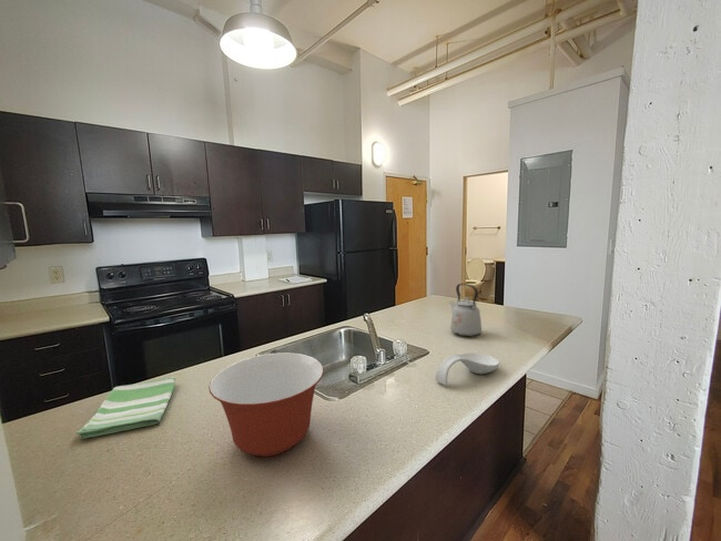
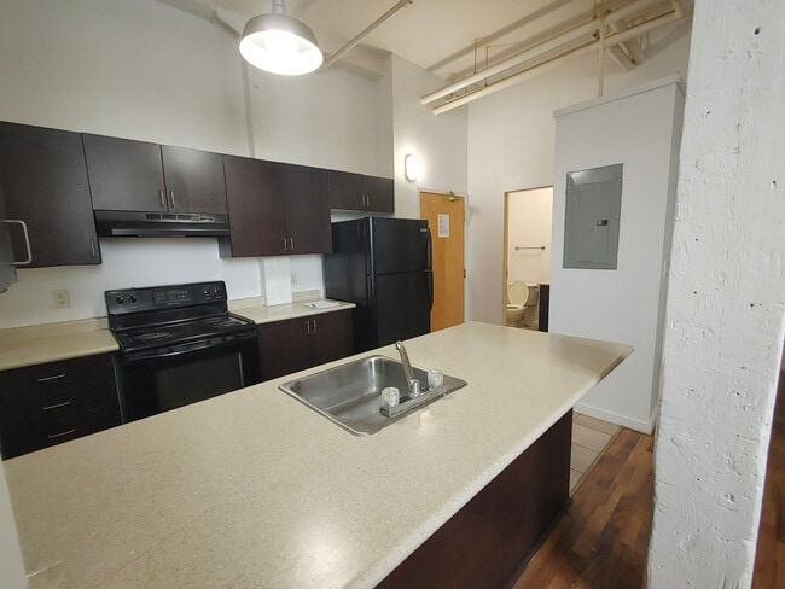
- kettle (461, 307)
- mixing bowl (271, 406)
- spoon rest (467, 364)
- dish towel (133, 402)
